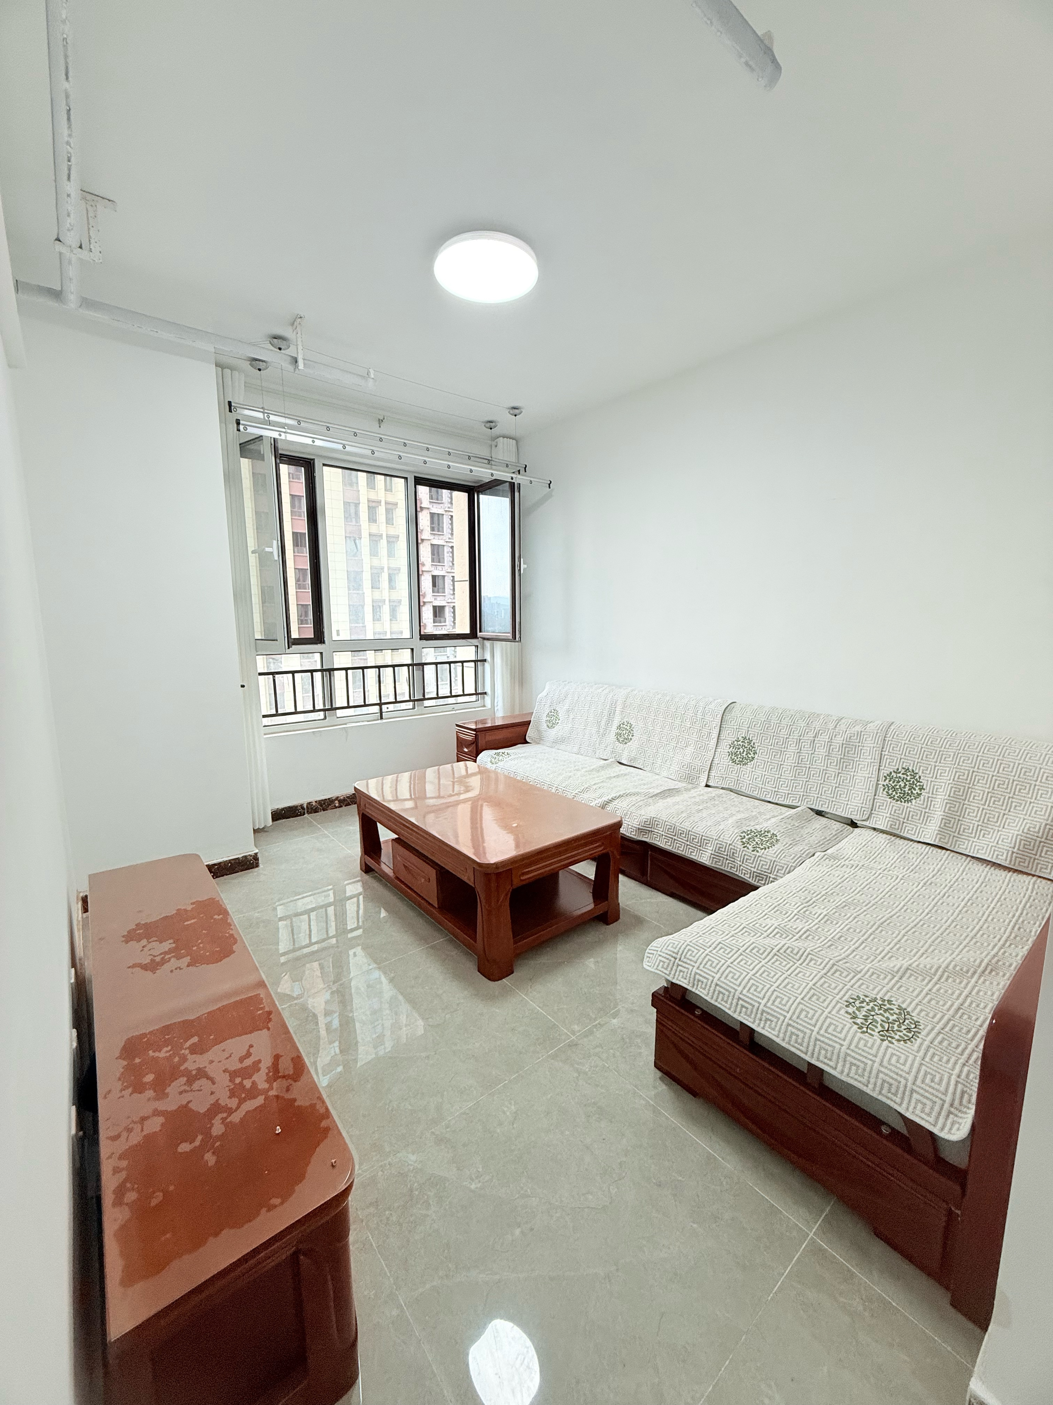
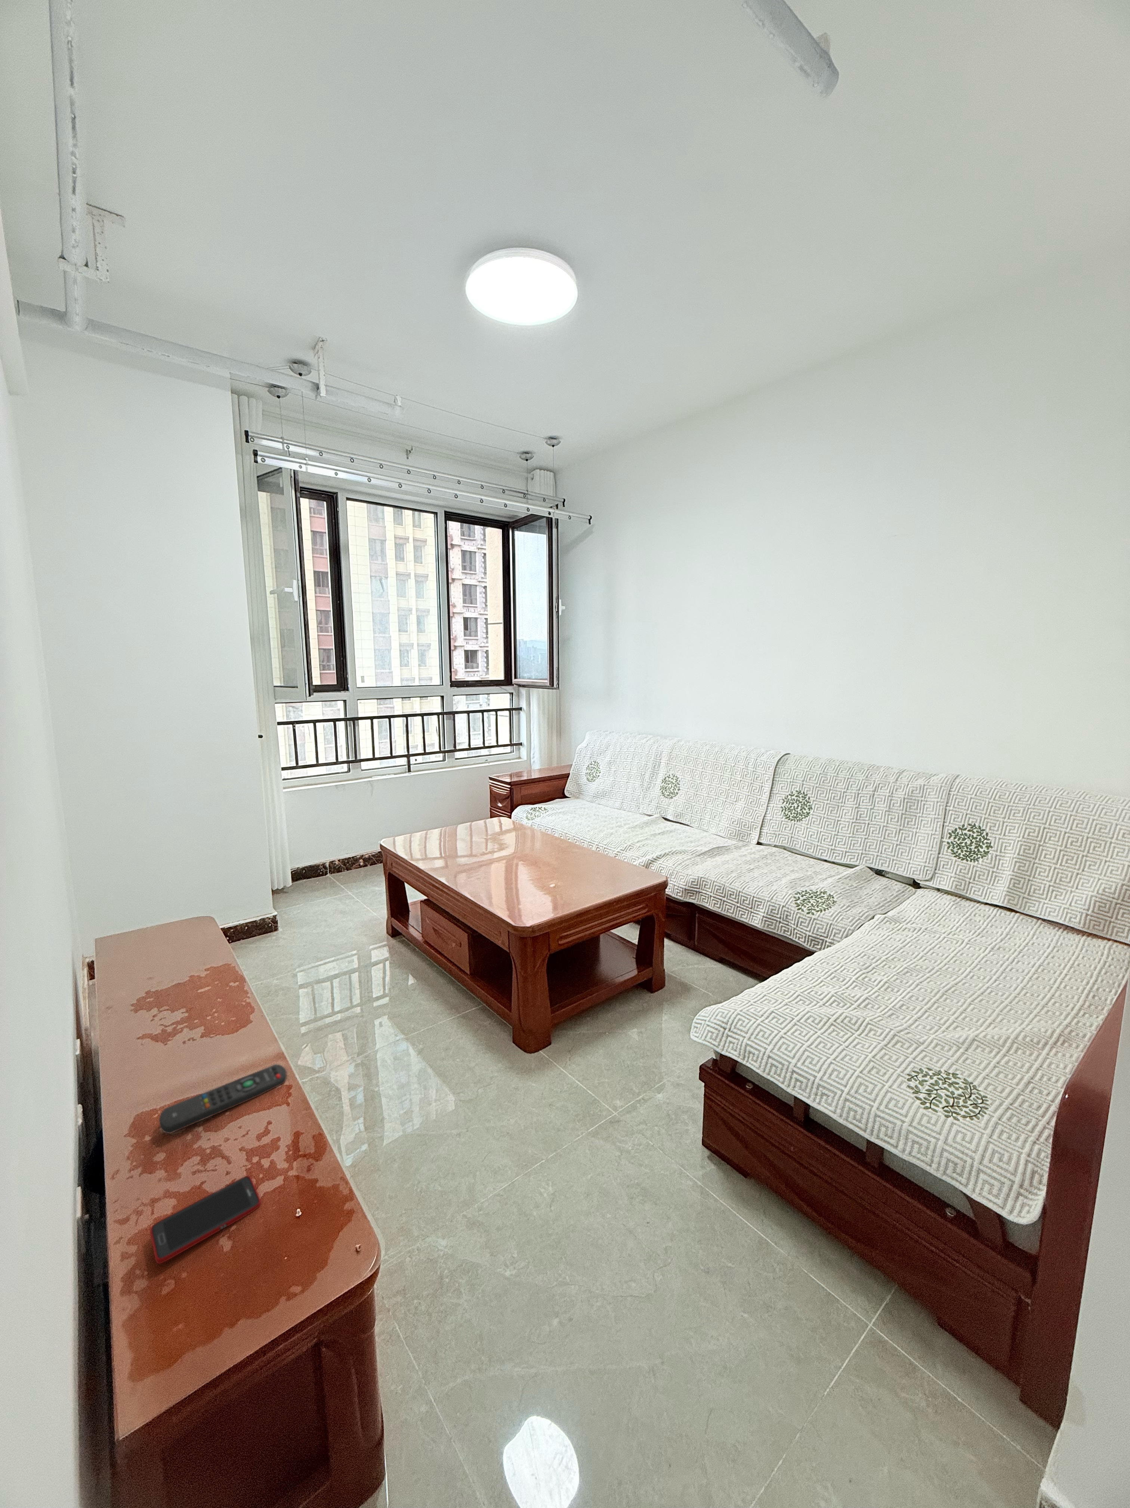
+ cell phone (207, 1217)
+ remote control (227, 1096)
